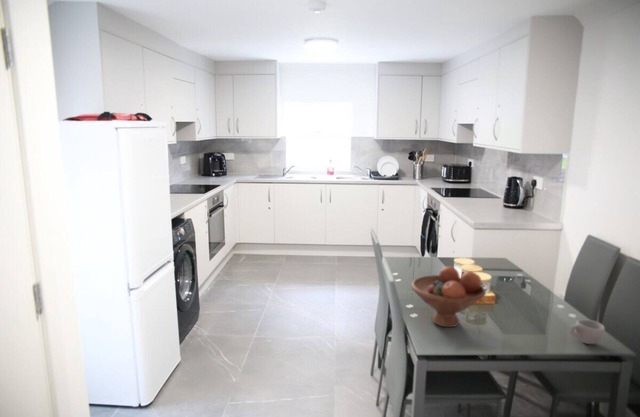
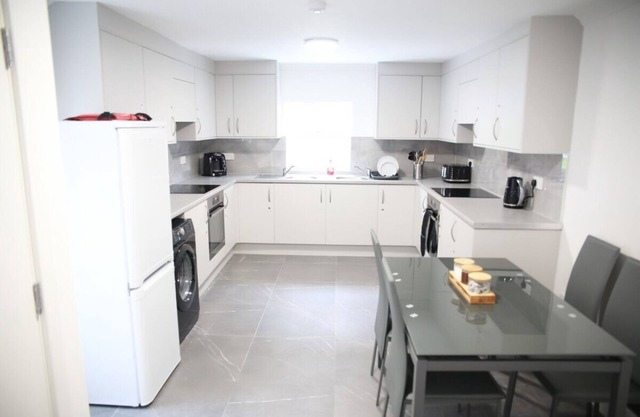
- cup (585, 333)
- fruit bowl (446, 297)
